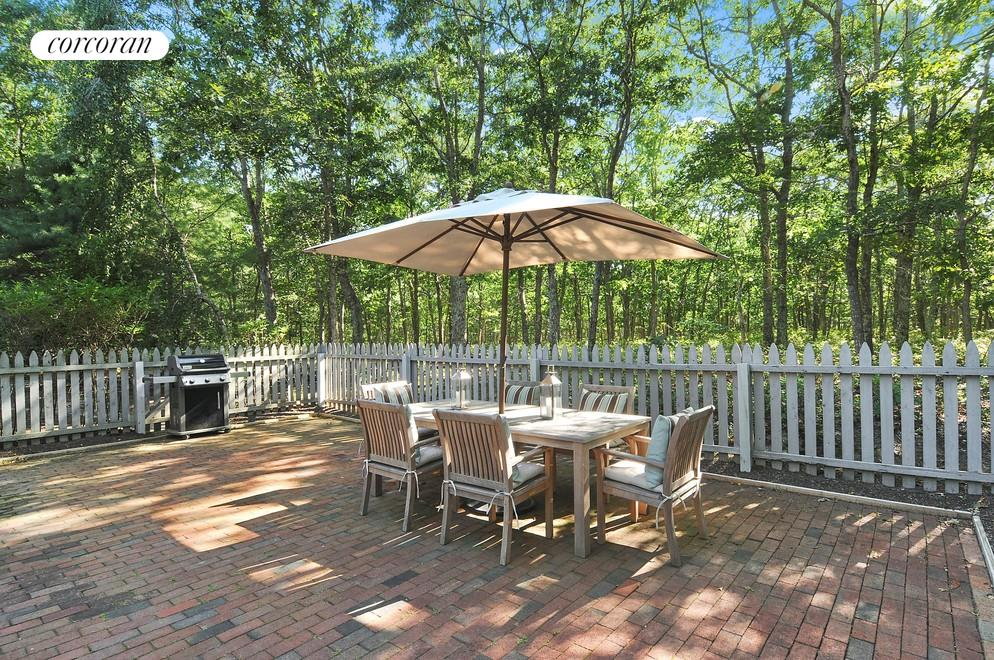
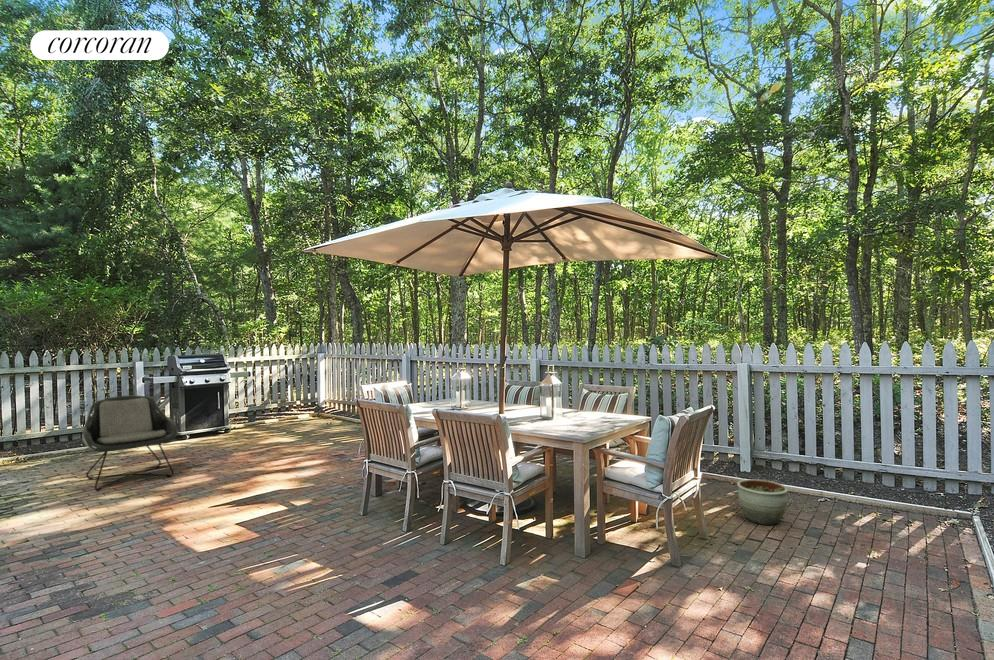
+ lounge chair (129, 438)
+ planter pot (762, 500)
